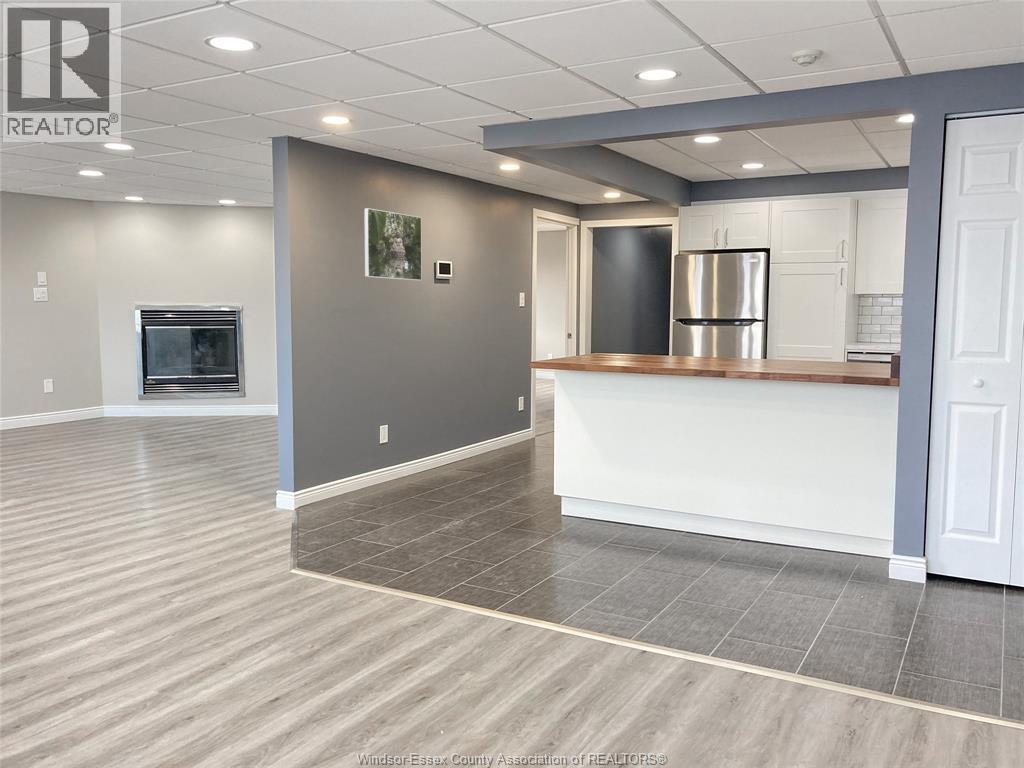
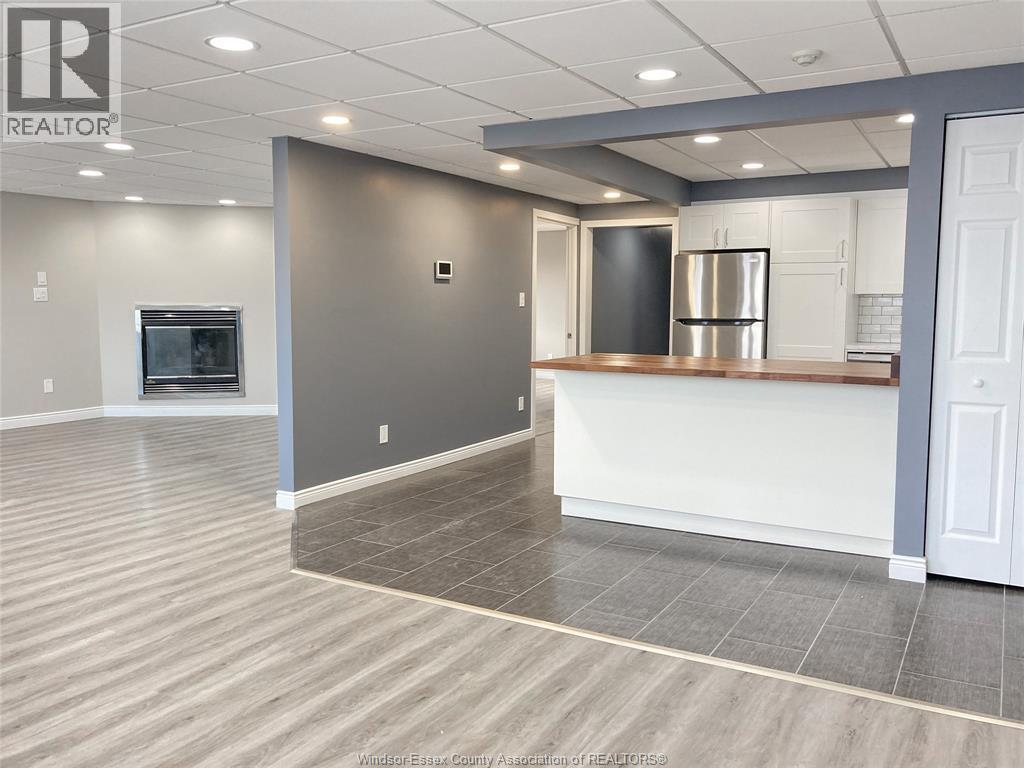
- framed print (394, 245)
